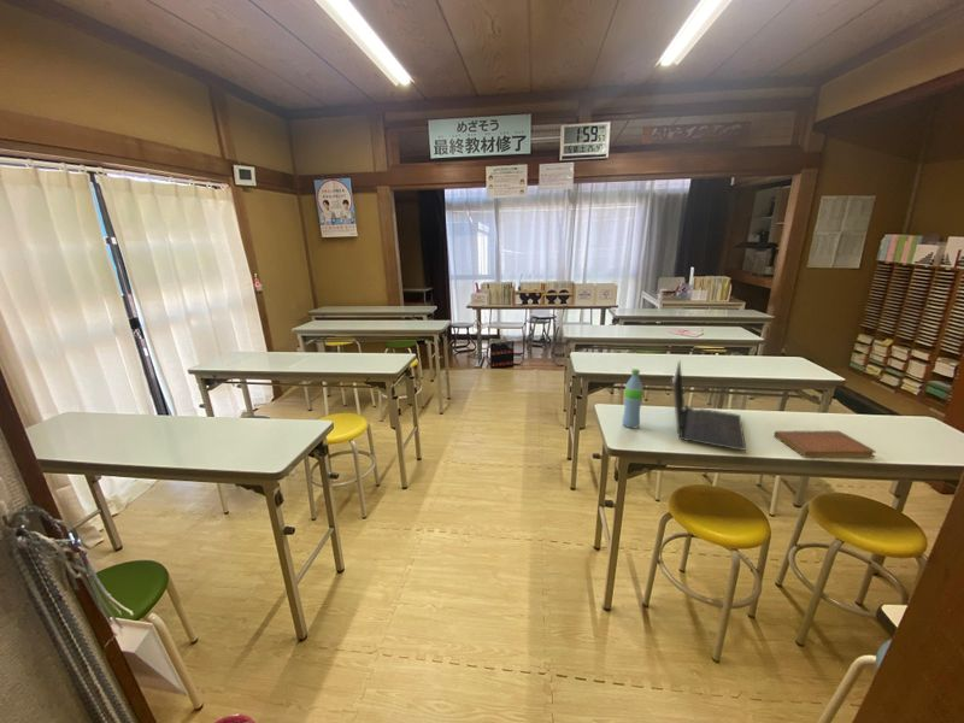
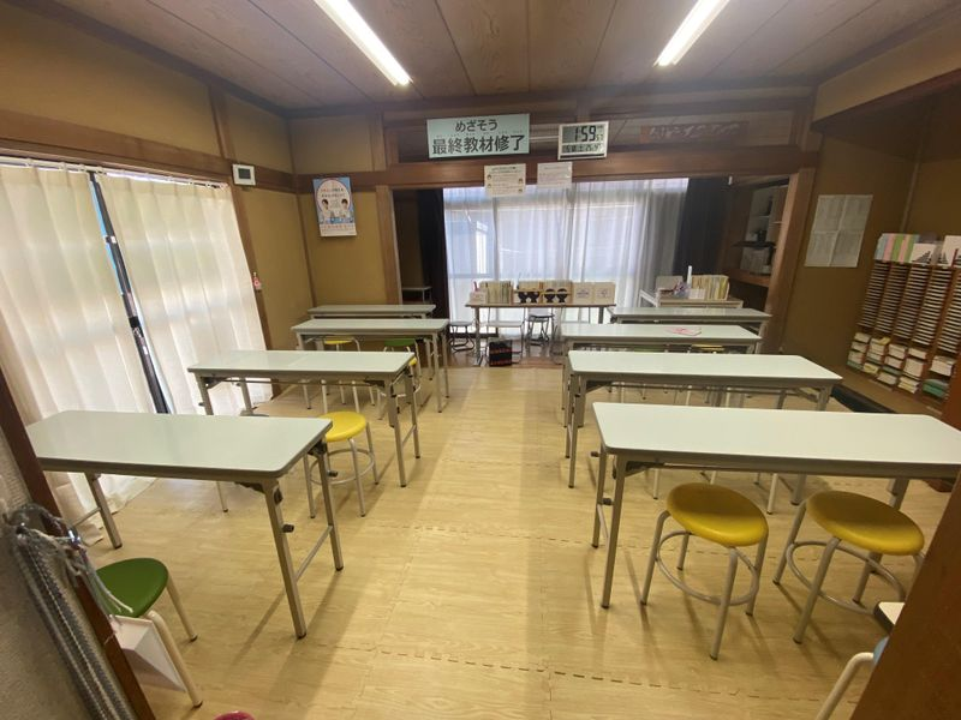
- notebook (822, 442)
- water bottle (633, 398)
- laptop computer (707, 410)
